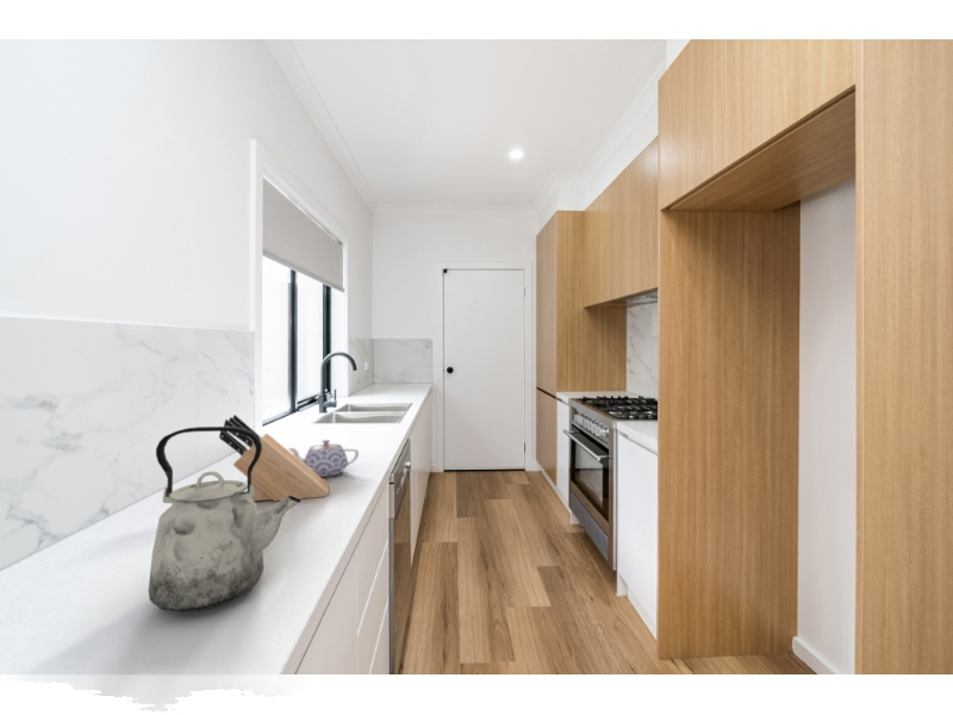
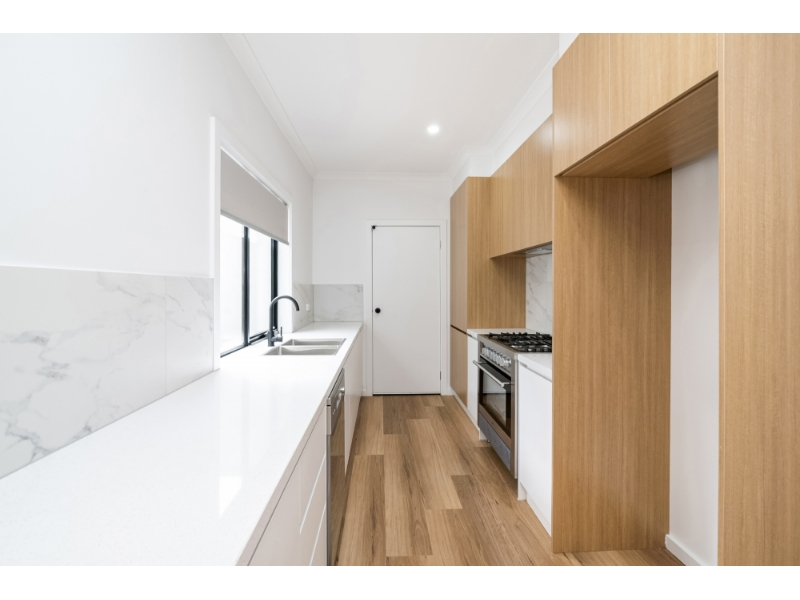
- teapot (323, 456)
- kettle (230, 509)
- knife block (275, 455)
